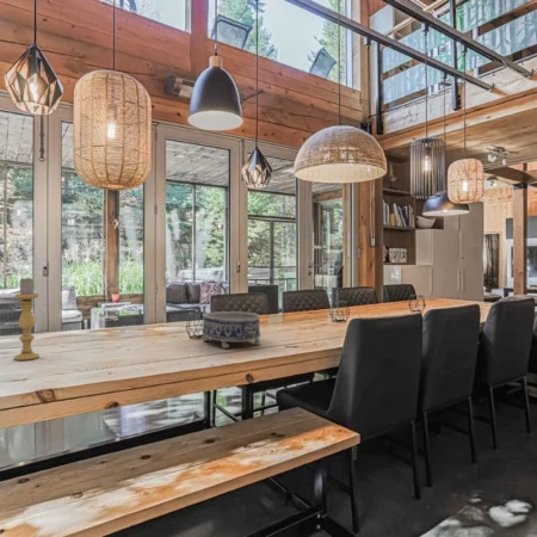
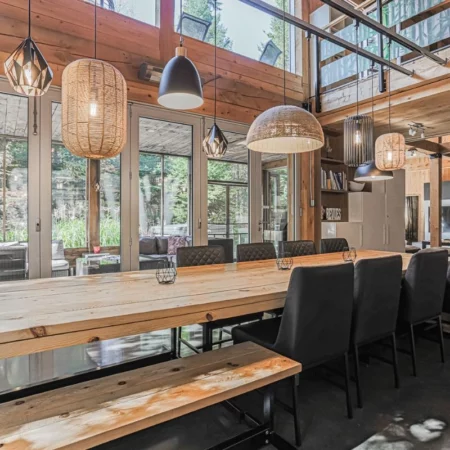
- candle holder (26, 316)
- decorative bowl (230, 328)
